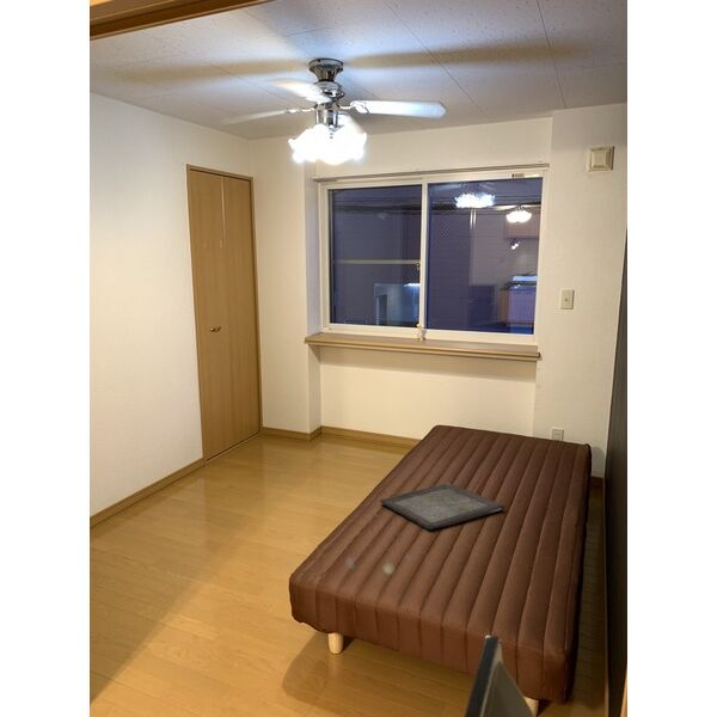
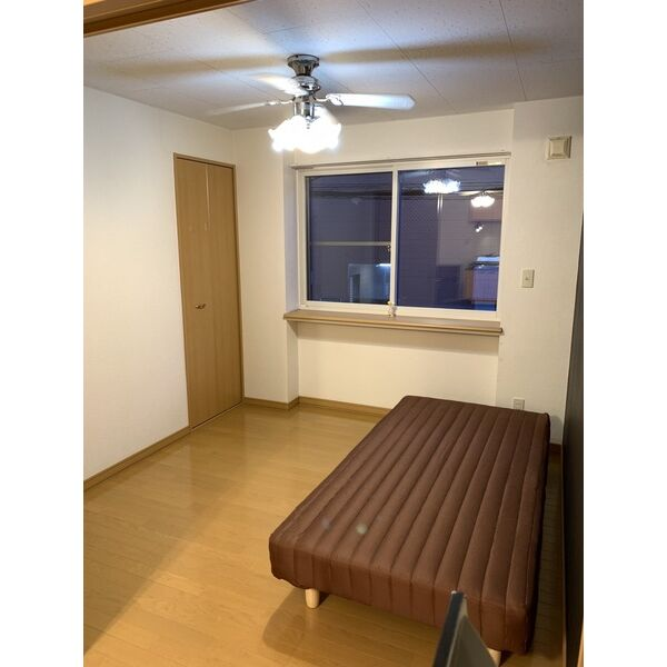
- serving tray (440, 503)
